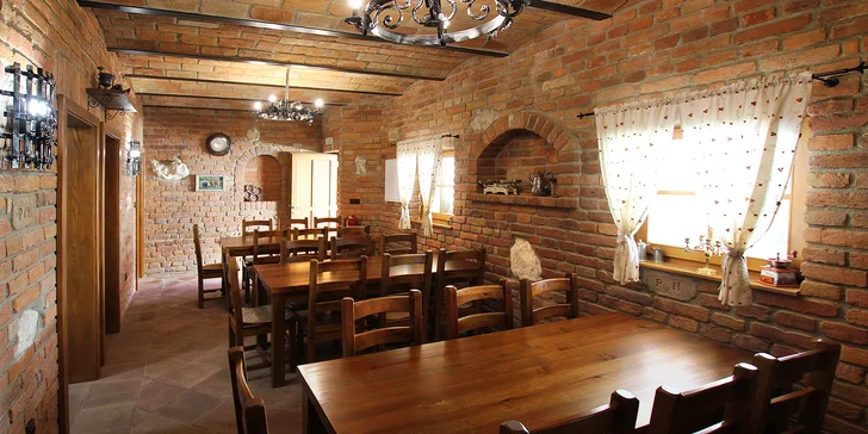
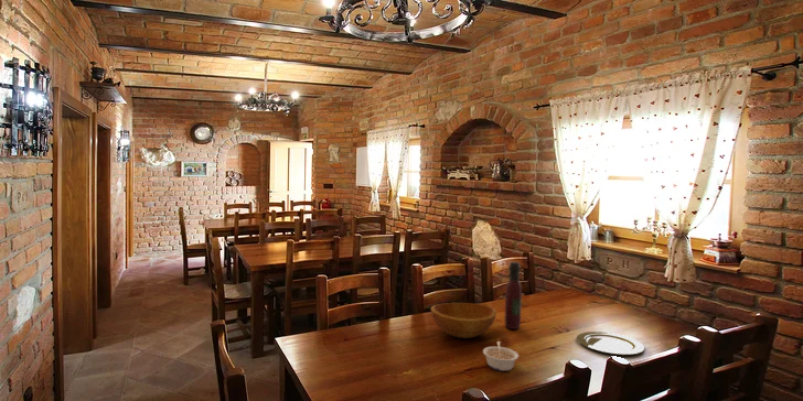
+ wine bottle (513, 294)
+ wooden bowl (462, 321)
+ plate (609, 343)
+ legume (499, 357)
